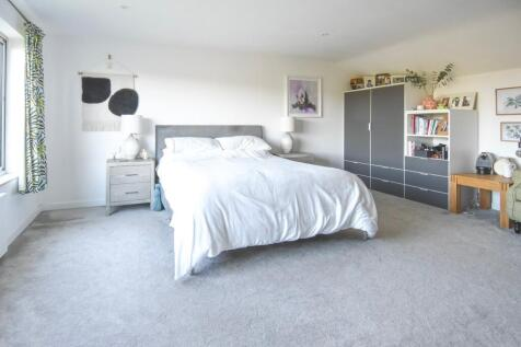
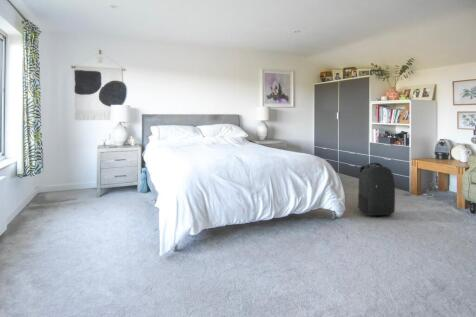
+ backpack (374, 188)
